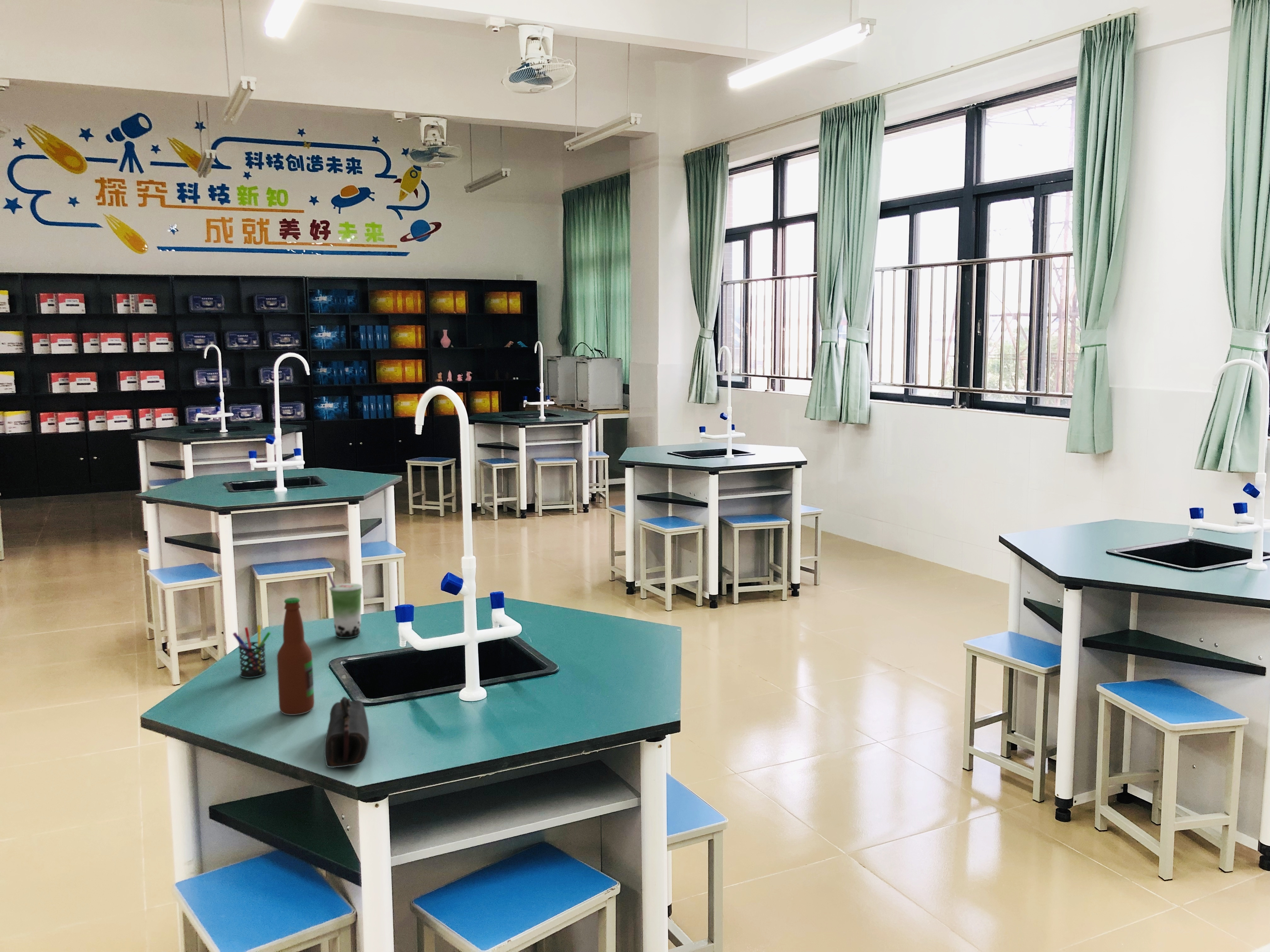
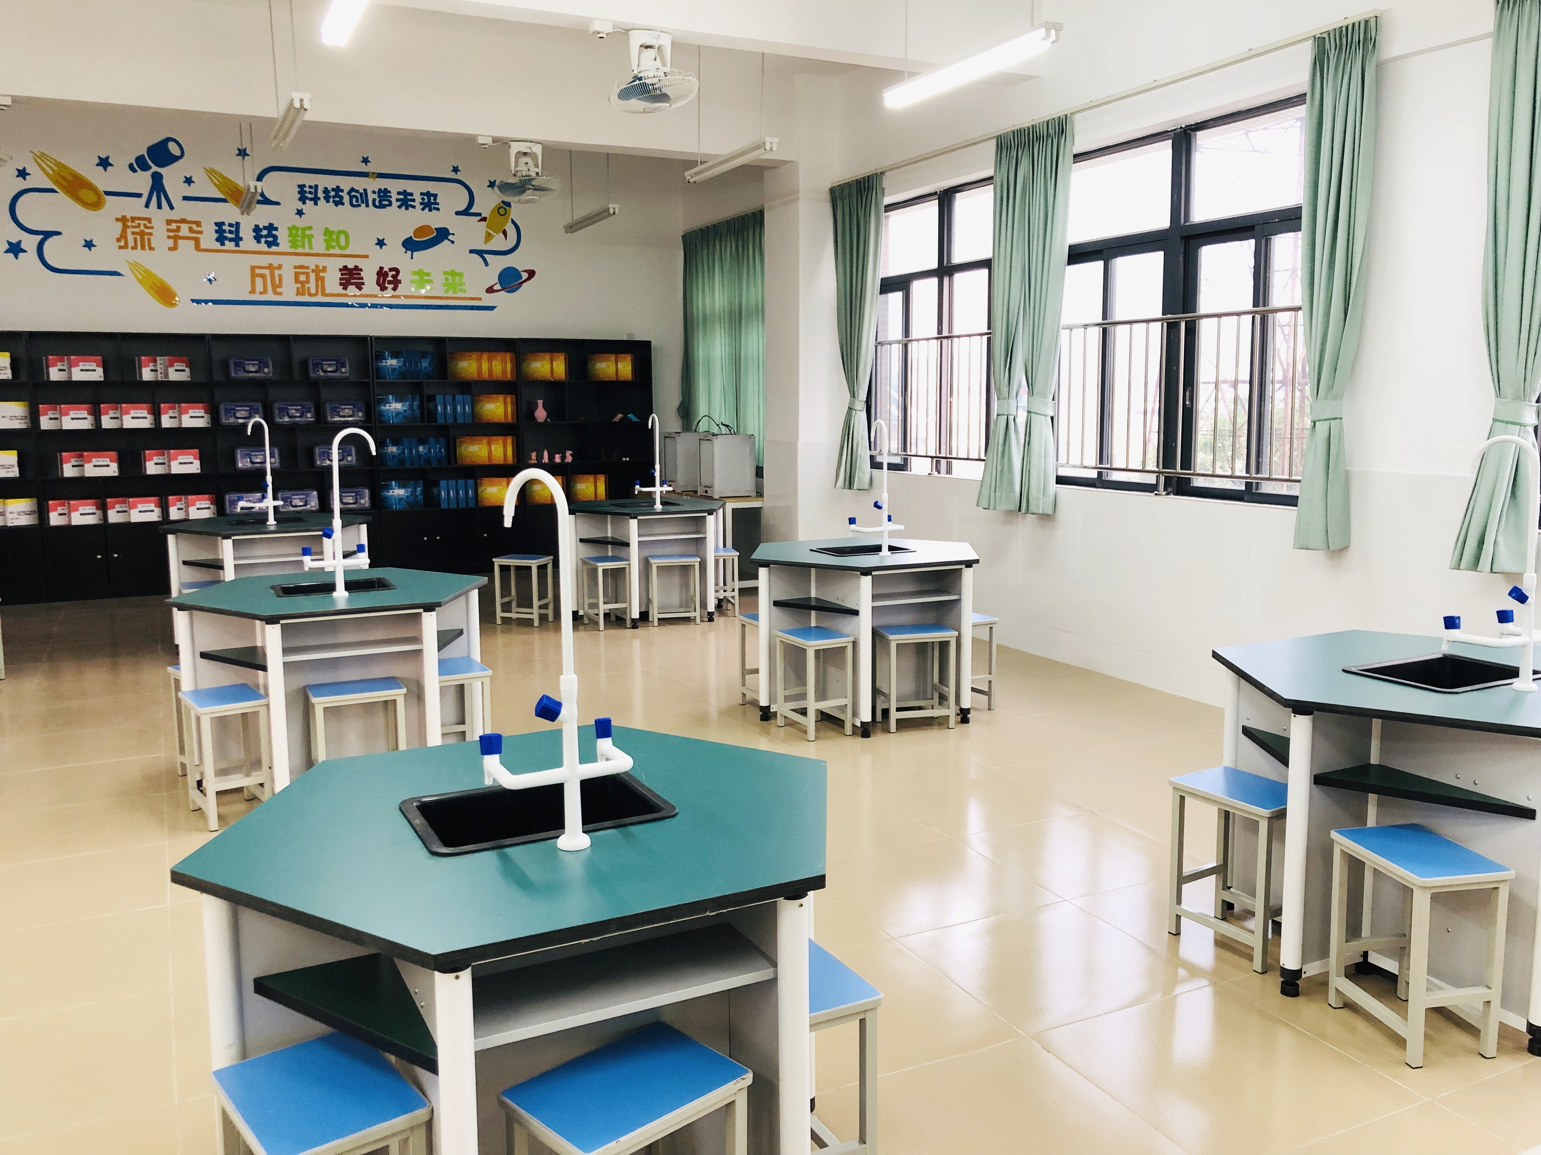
- pencil case (346, 723)
- beverage cup (346, 603)
- bottle (295, 655)
- pen holder (255, 649)
